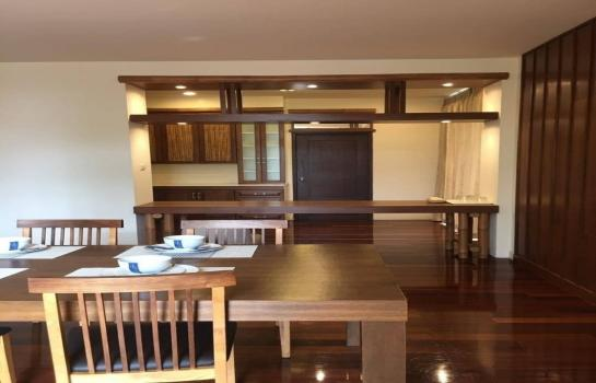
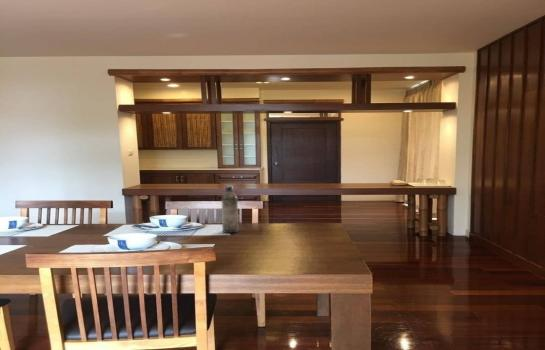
+ water bottle (229, 208)
